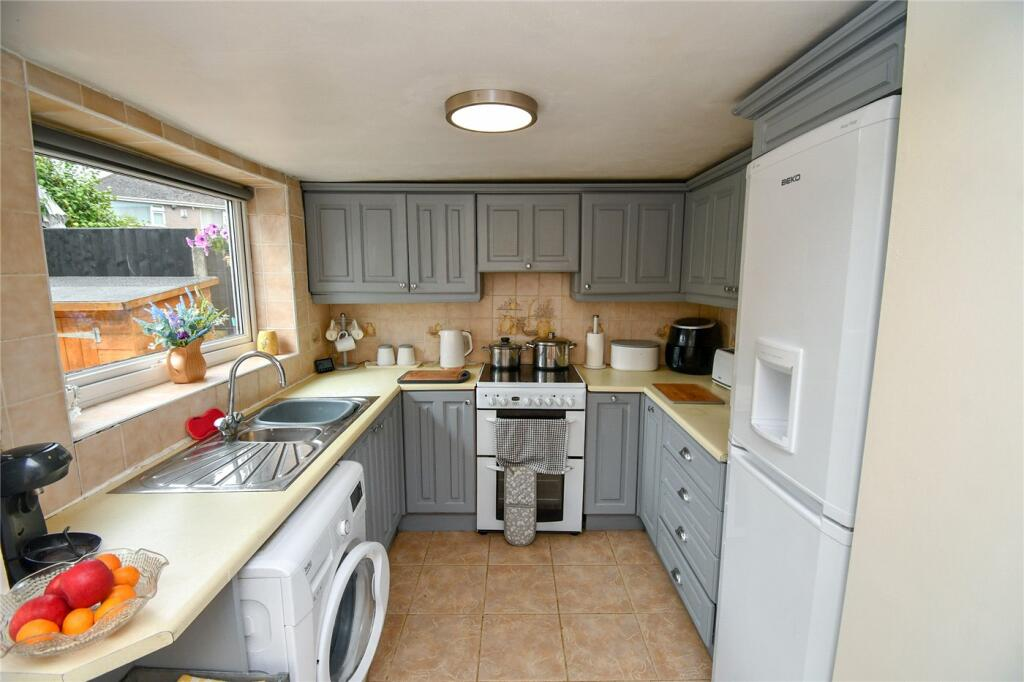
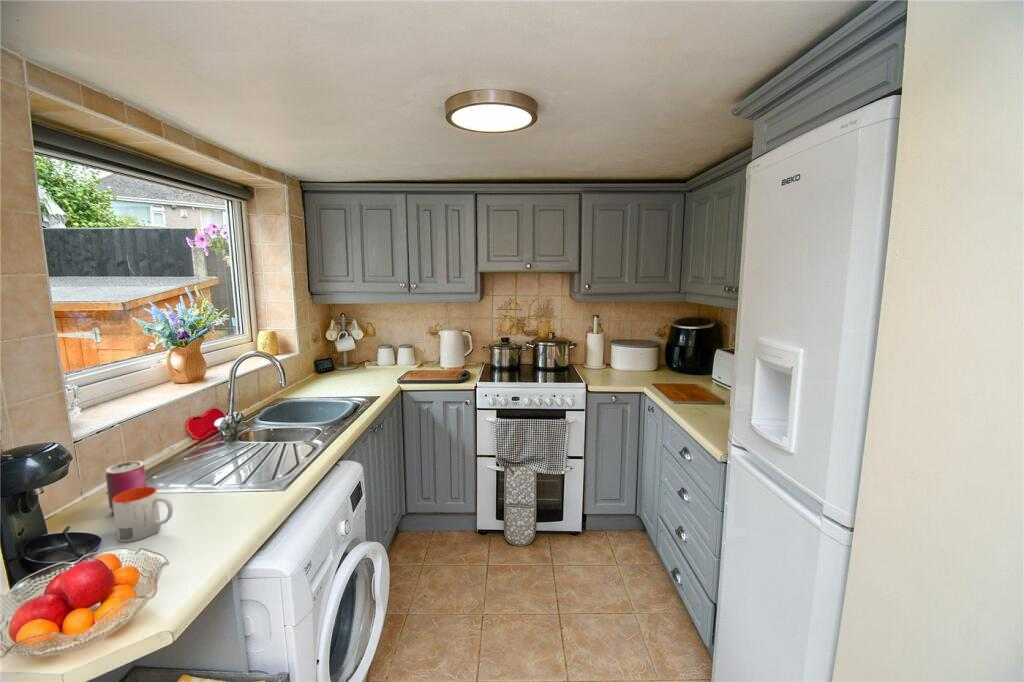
+ can (127, 486)
+ mug (145, 512)
